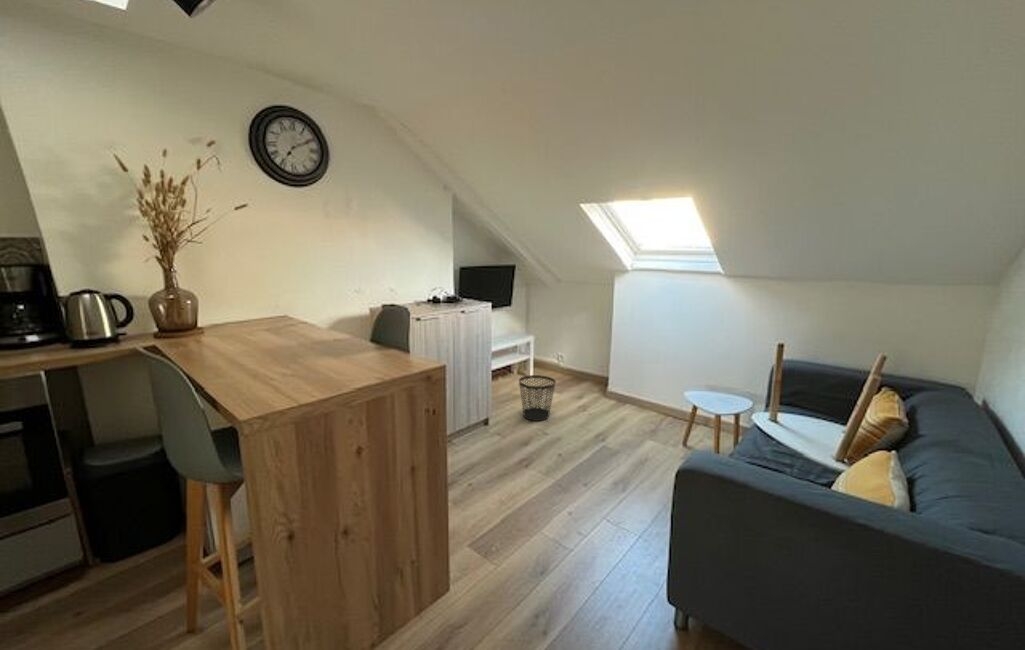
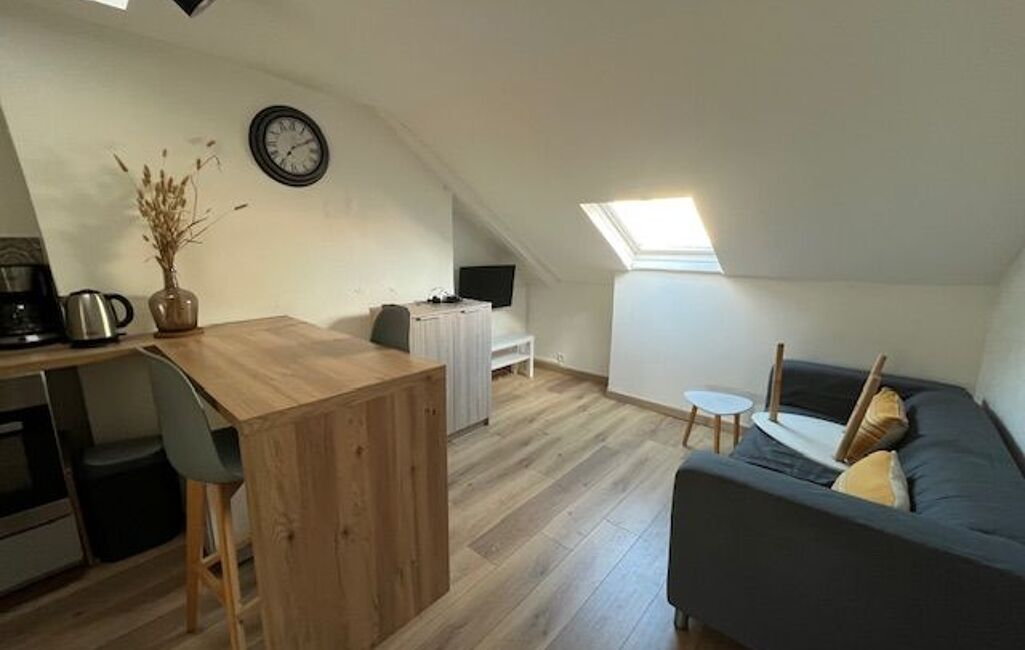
- wastebasket (536, 398)
